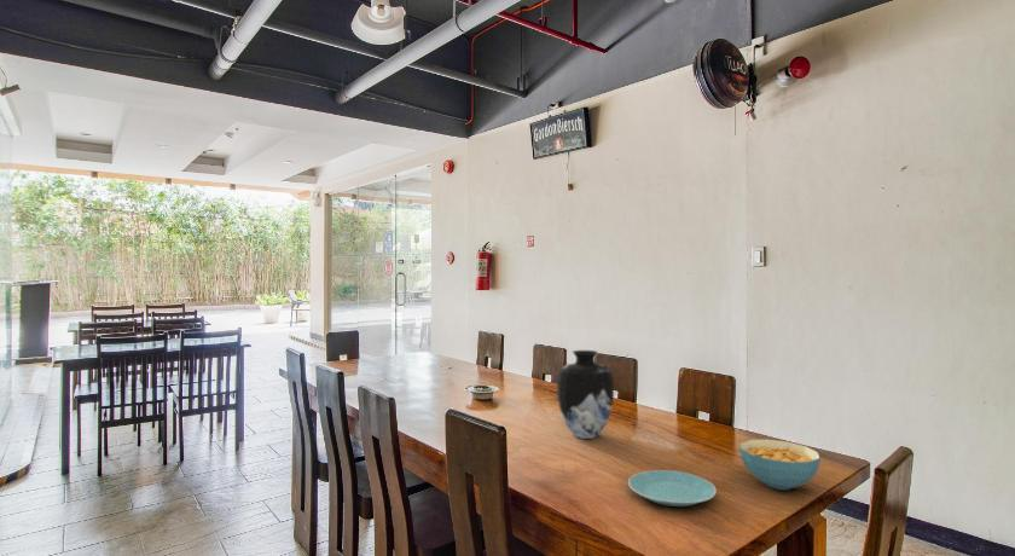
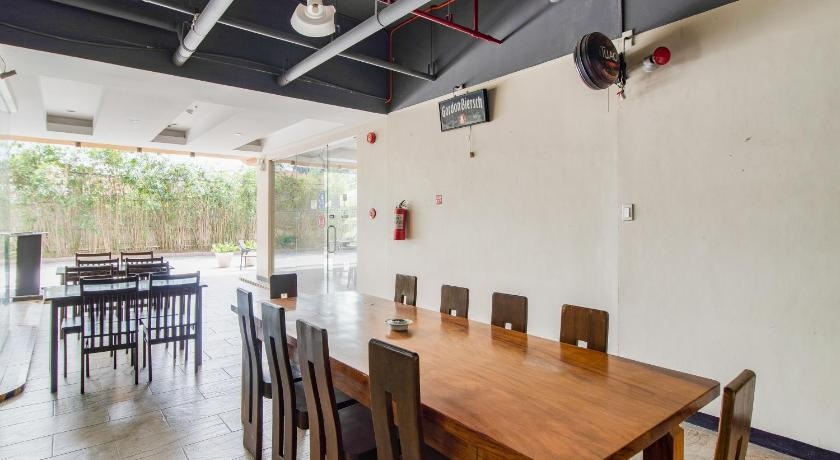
- plate (671, 490)
- vase (585, 393)
- cereal bowl (778, 468)
